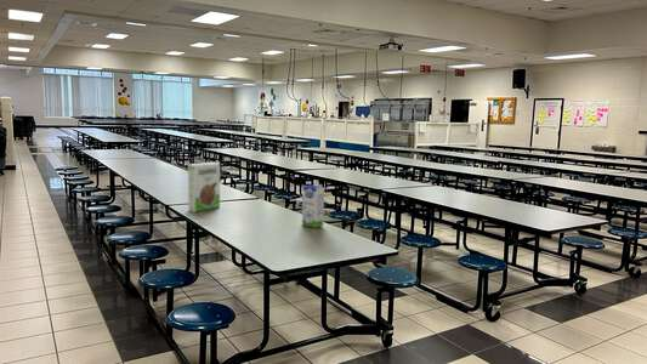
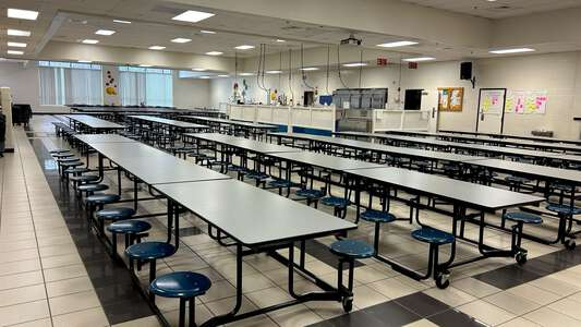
- milk (312, 205)
- cereal box (204, 186)
